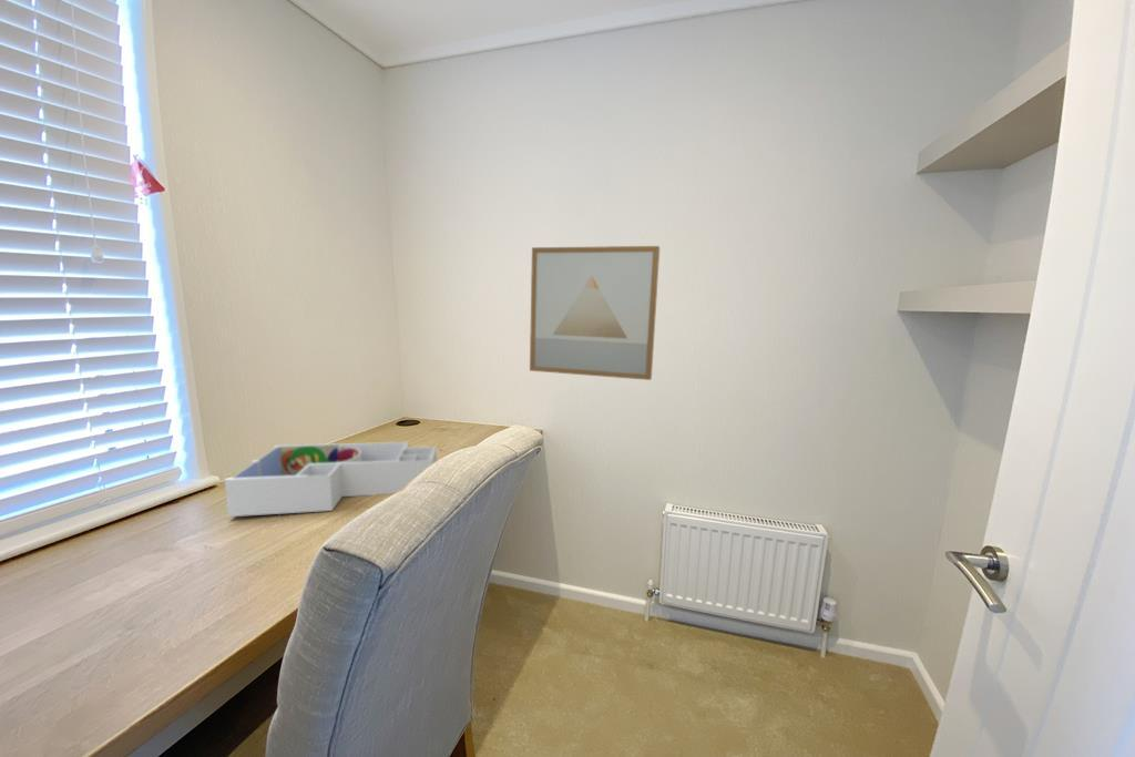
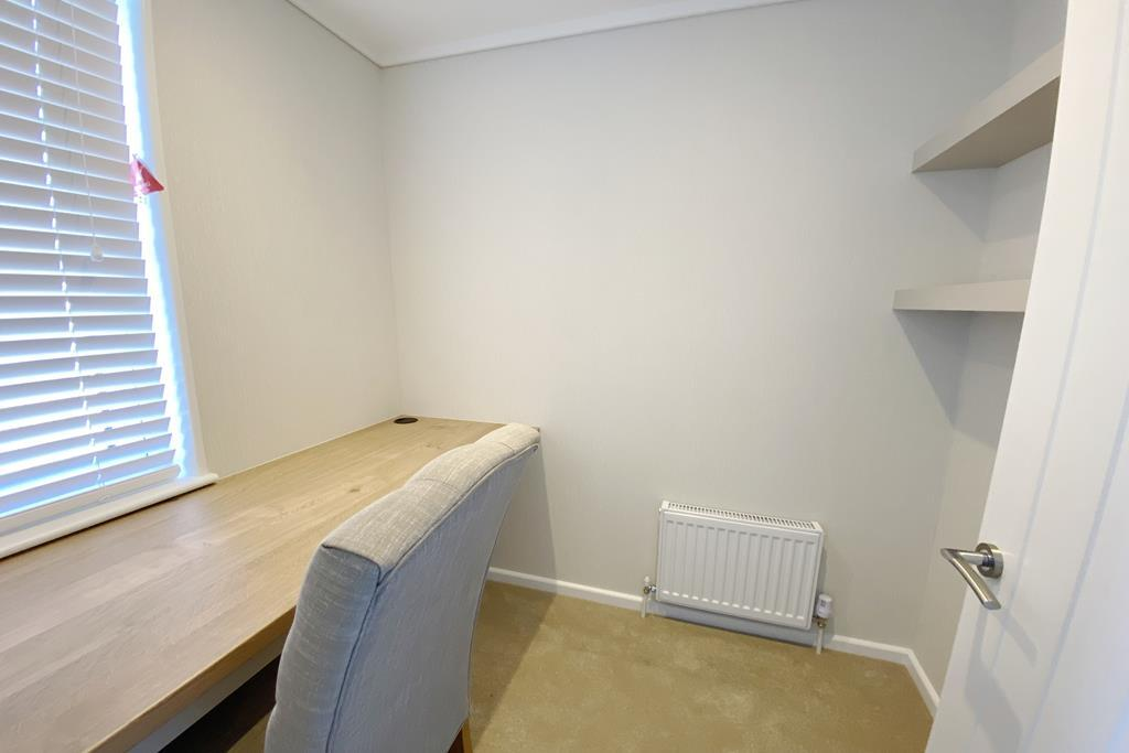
- wall art (591, 311)
- desk organizer (347, 473)
